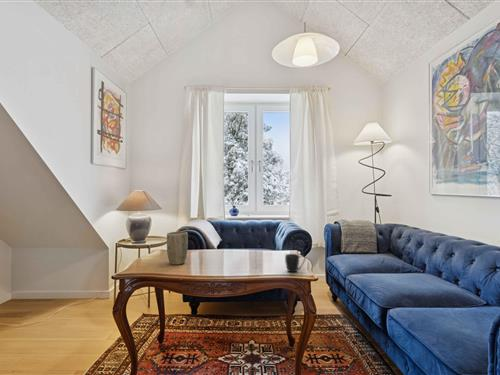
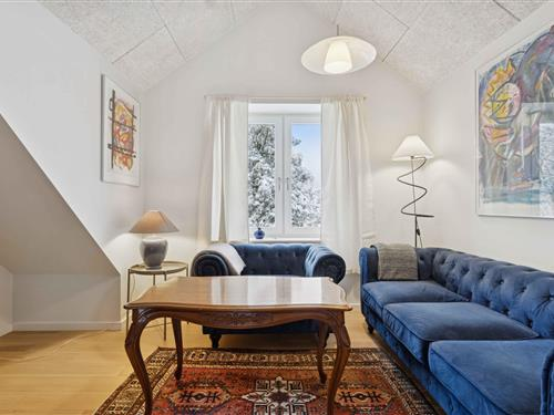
- plant pot (177, 247)
- mug (295, 263)
